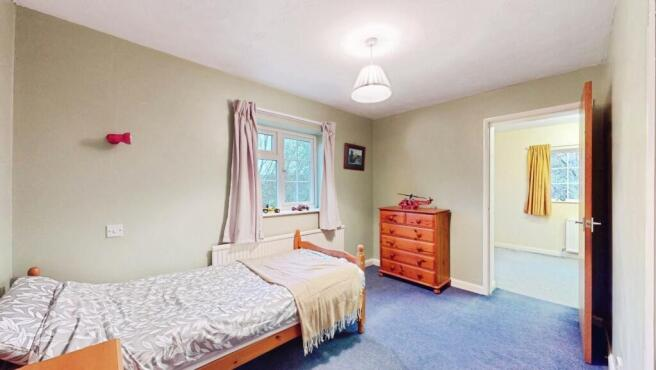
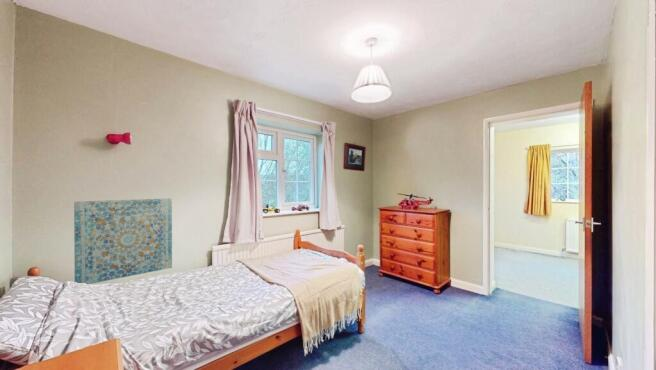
+ wall art (127, 237)
